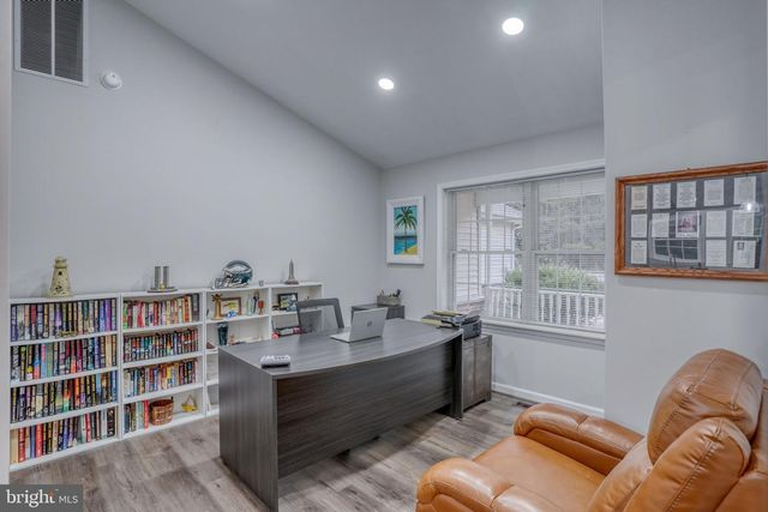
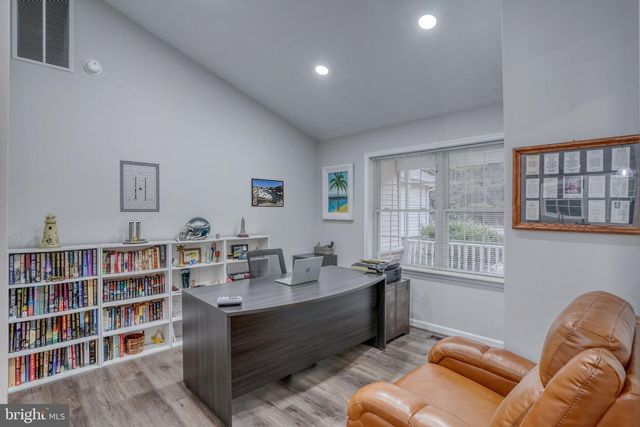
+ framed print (268, 193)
+ wall art (140, 187)
